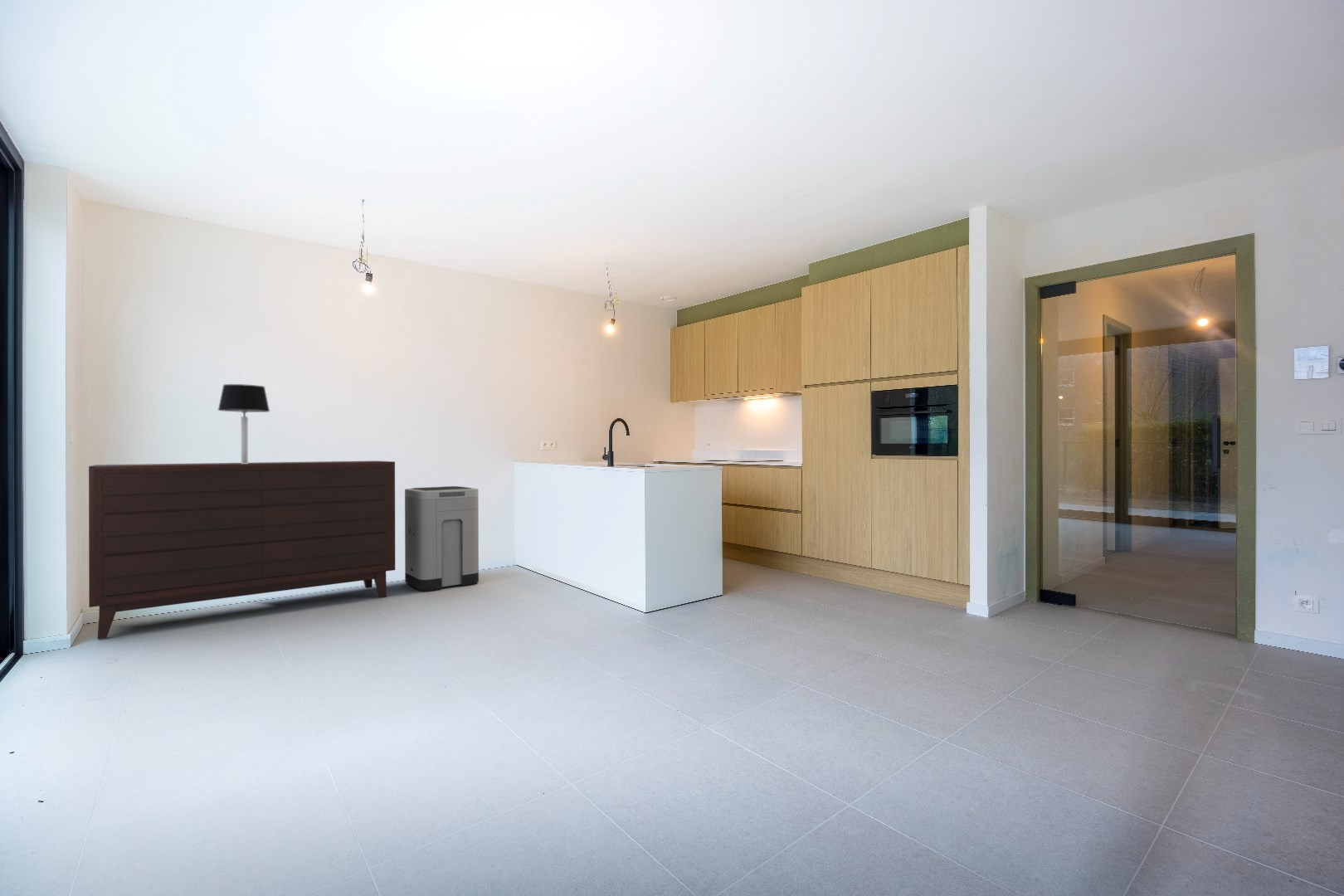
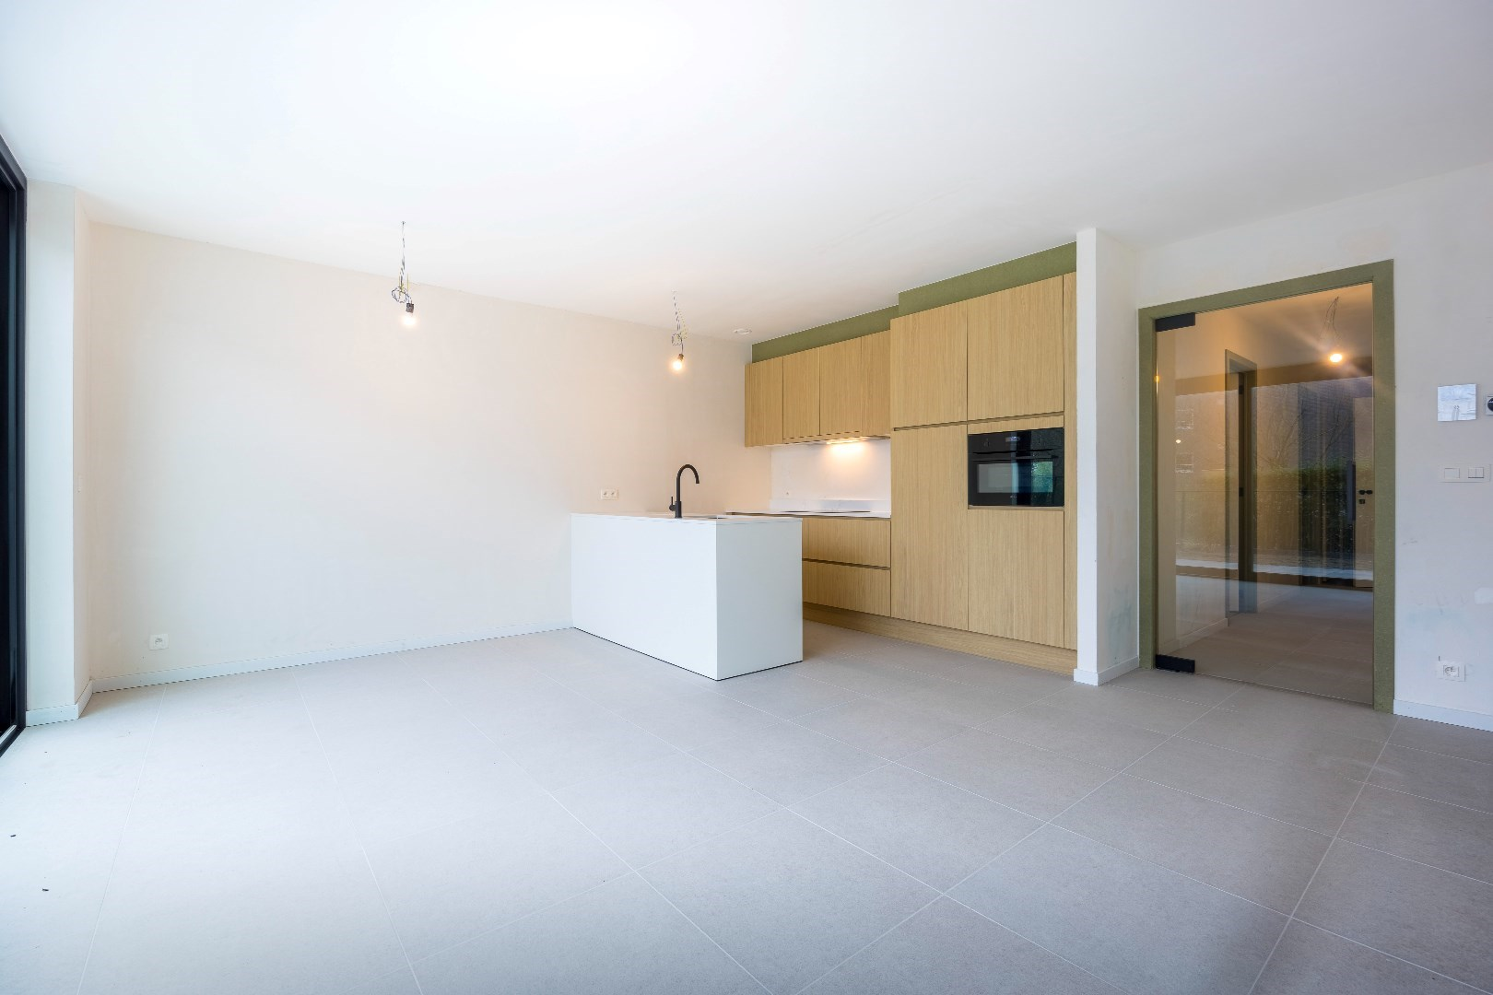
- table lamp (244, 424)
- dresser (257, 535)
- trash can (441, 535)
